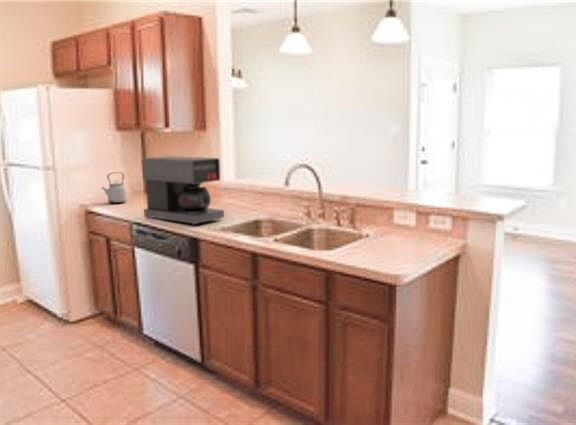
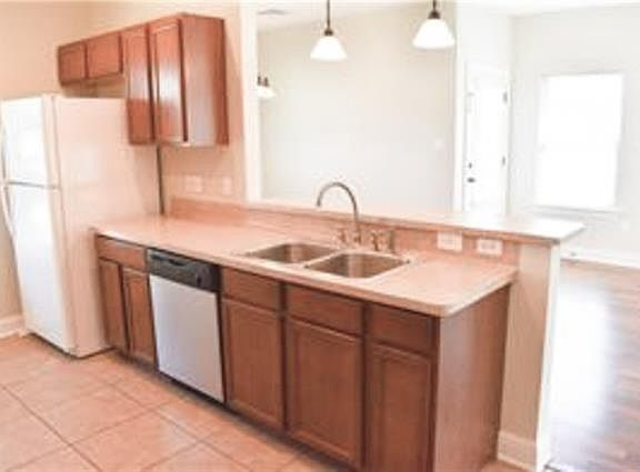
- kettle (113, 188)
- coffee maker (182, 188)
